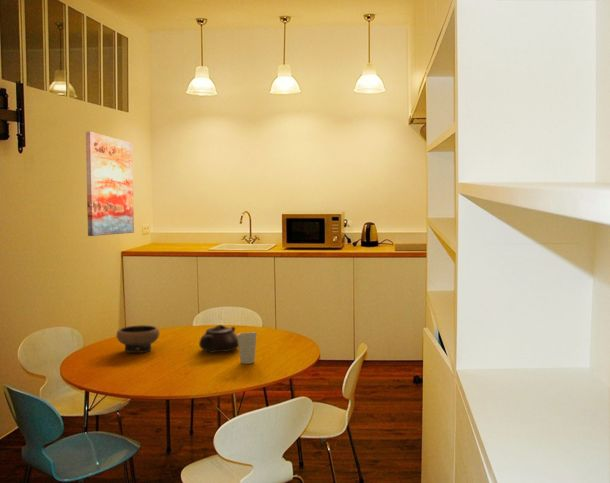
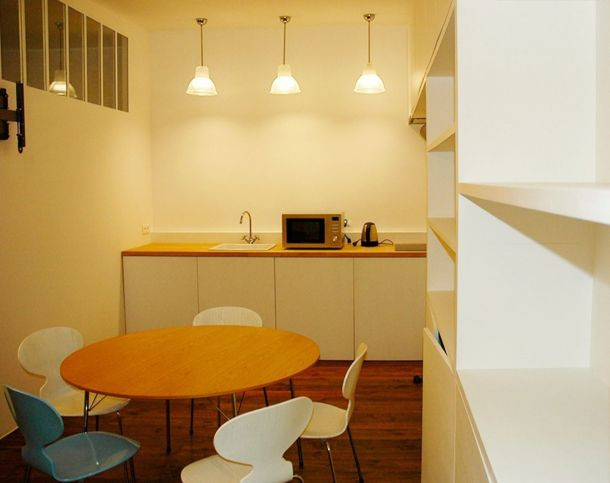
- bowl (138, 339)
- teapot (218, 337)
- cup (247, 346)
- wall art (111, 186)
